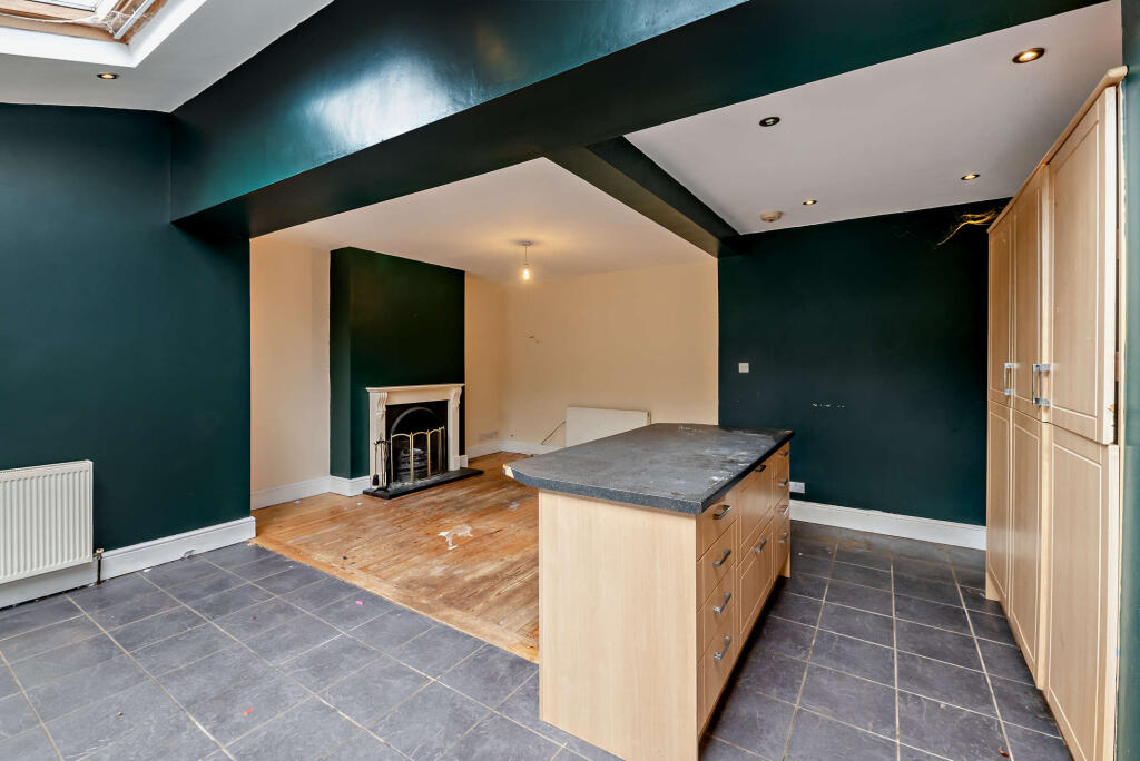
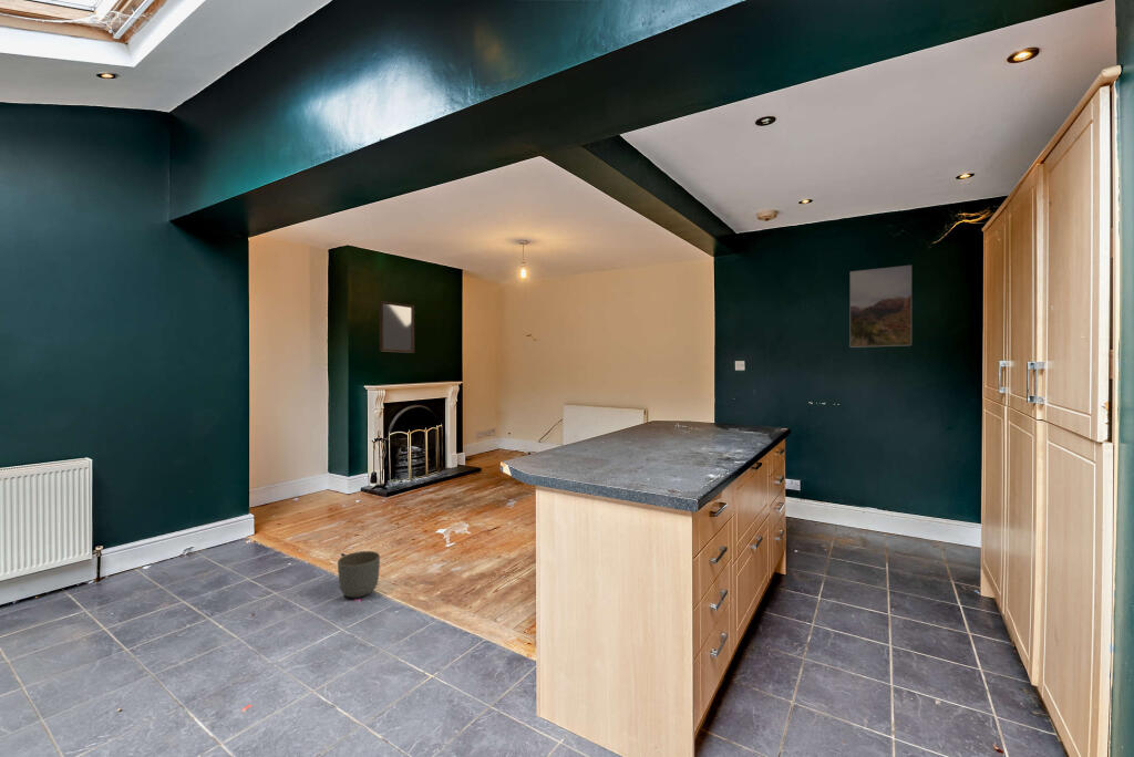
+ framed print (879, 307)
+ planter (359, 575)
+ home mirror (396, 328)
